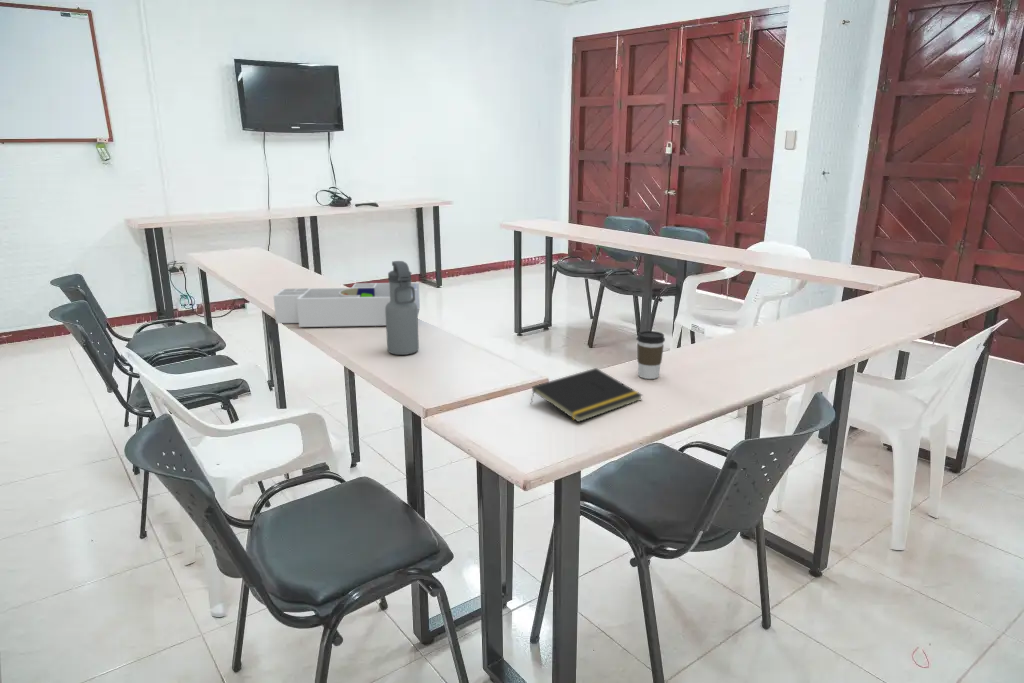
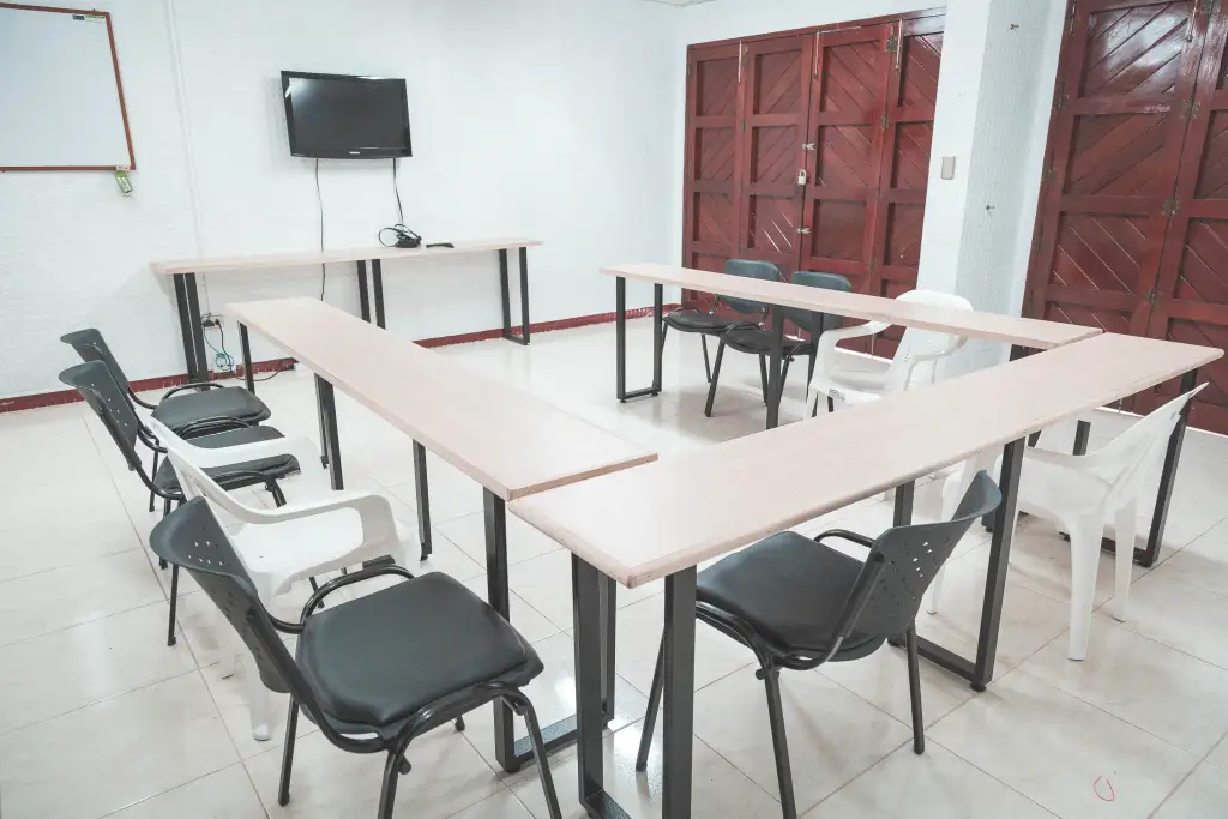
- coffee cup (649, 355)
- desk organizer (349, 303)
- water bottle (401, 307)
- notepad (587, 393)
